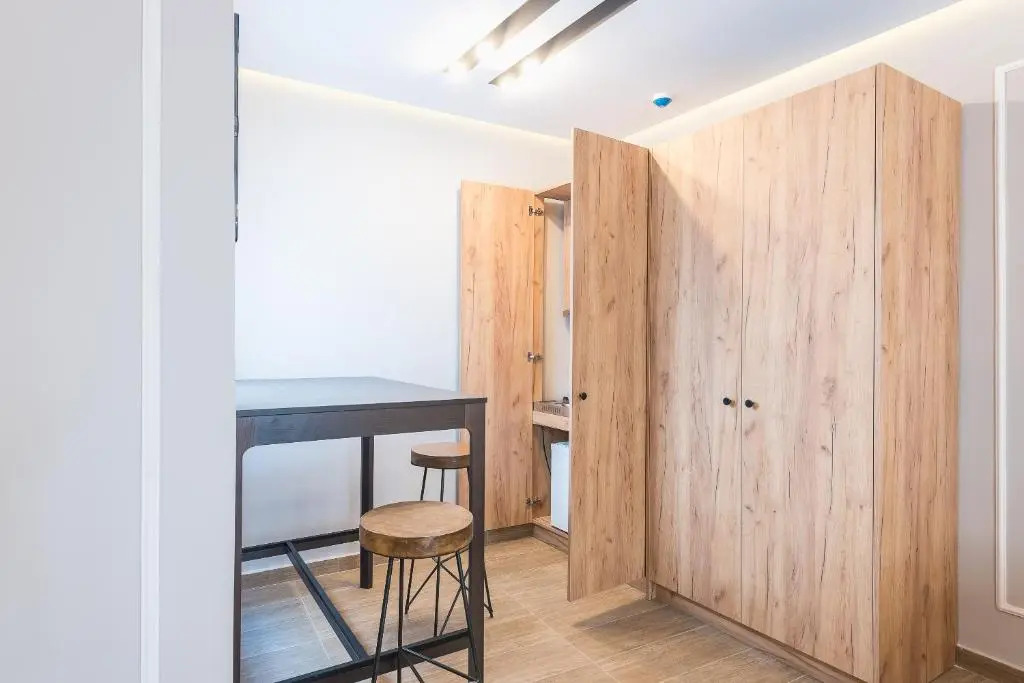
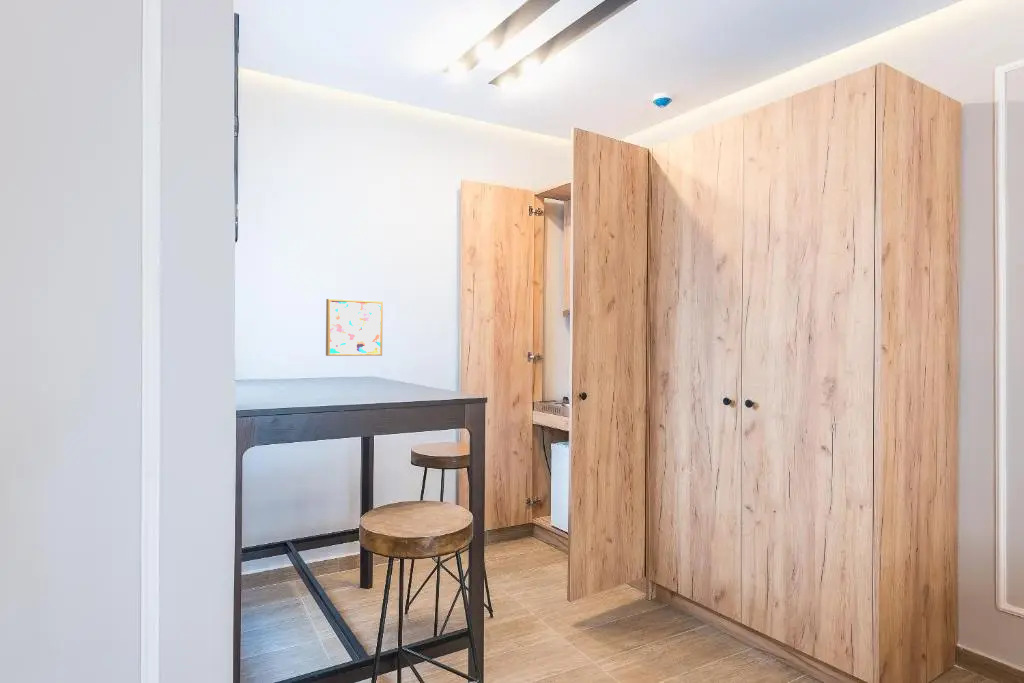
+ wall art (354, 327)
